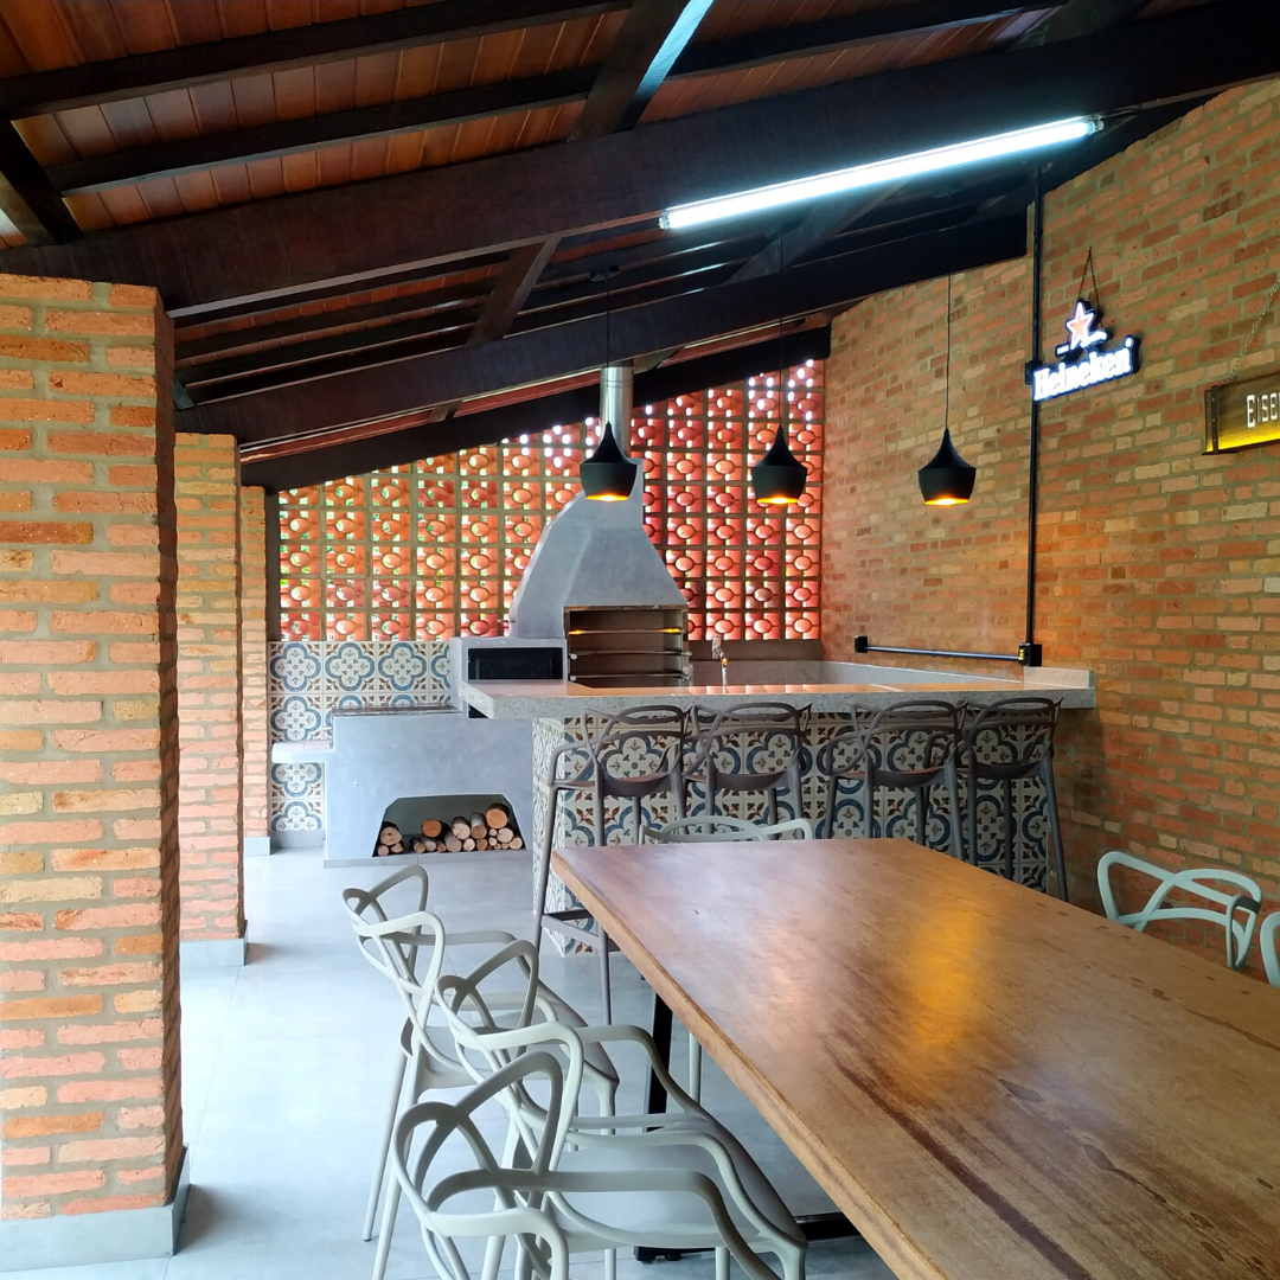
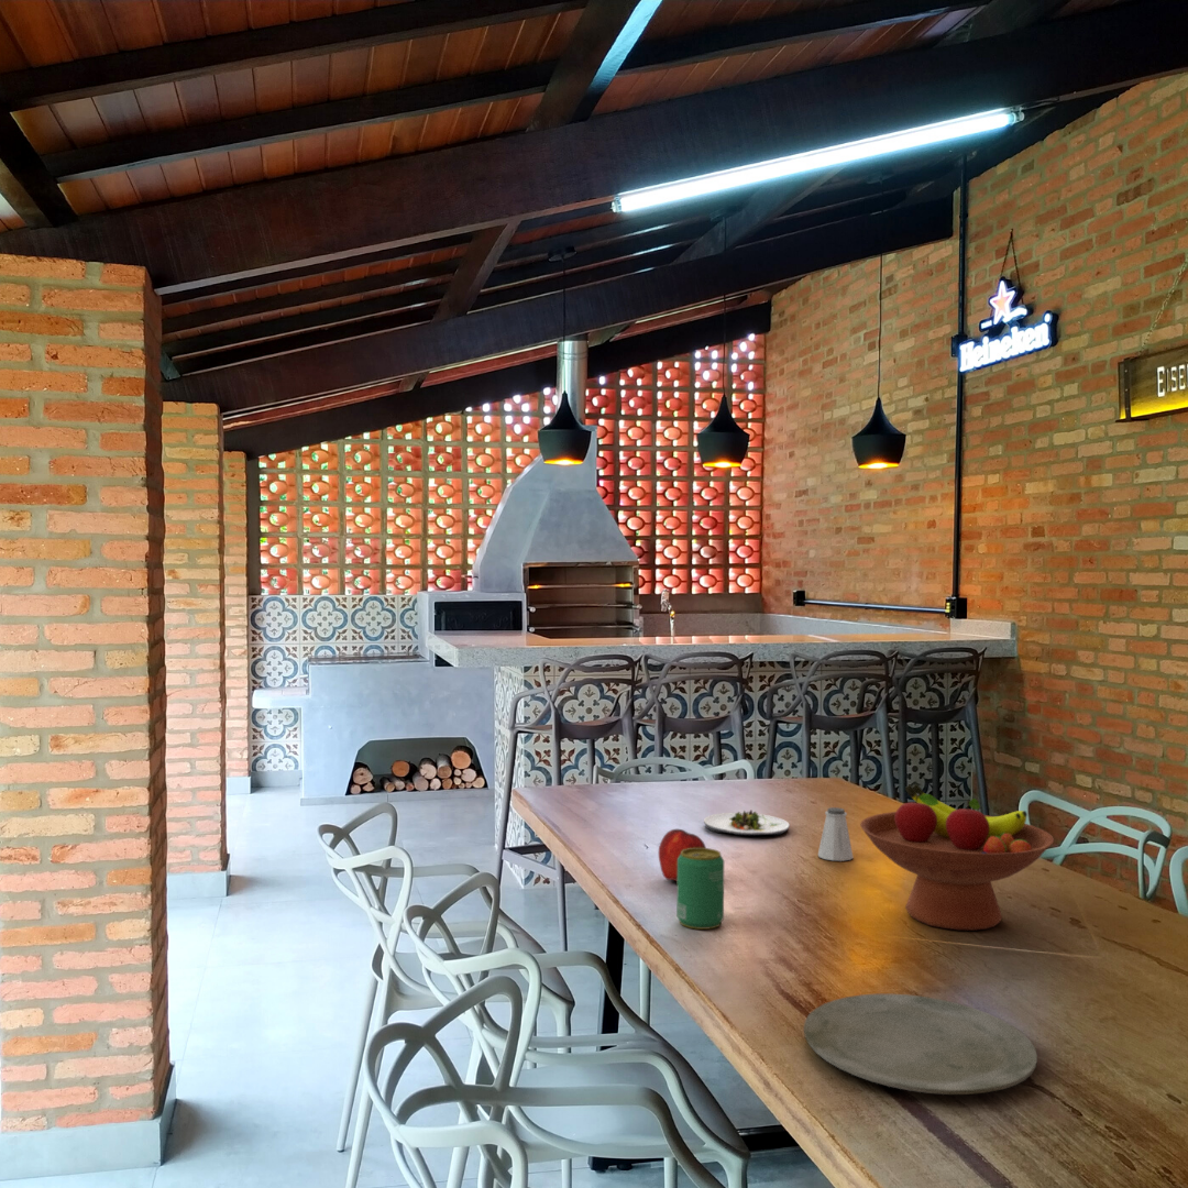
+ fruit bowl (954, 857)
+ salad plate (746, 818)
+ apple (680, 854)
+ plate (916, 1043)
+ saltshaker (835, 833)
+ beverage can (700, 887)
